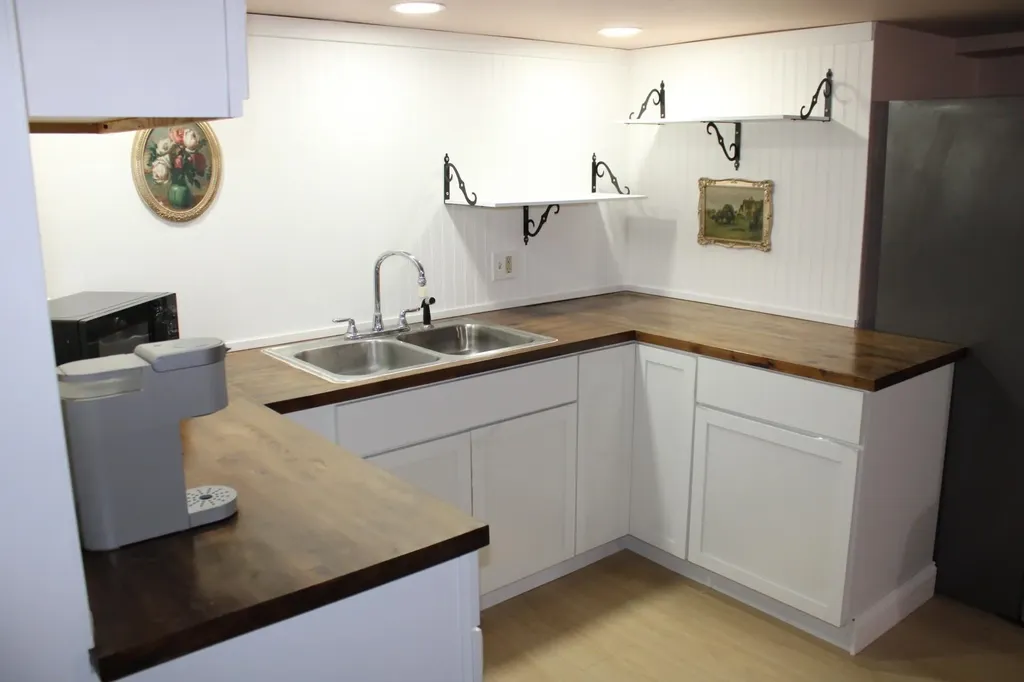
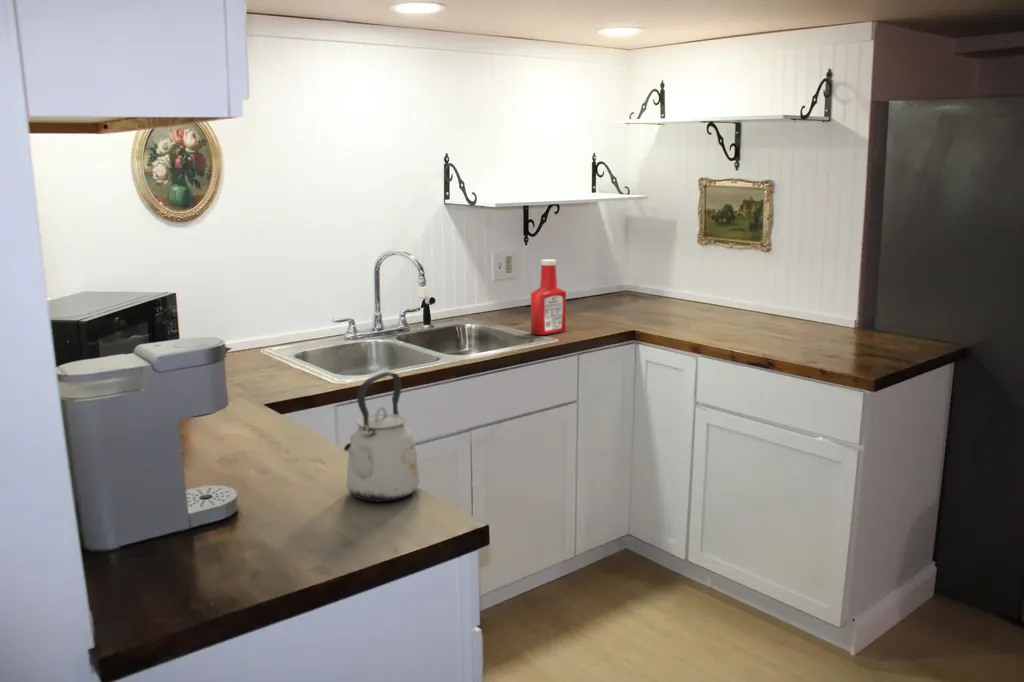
+ soap bottle (548, 296)
+ kettle (374, 438)
